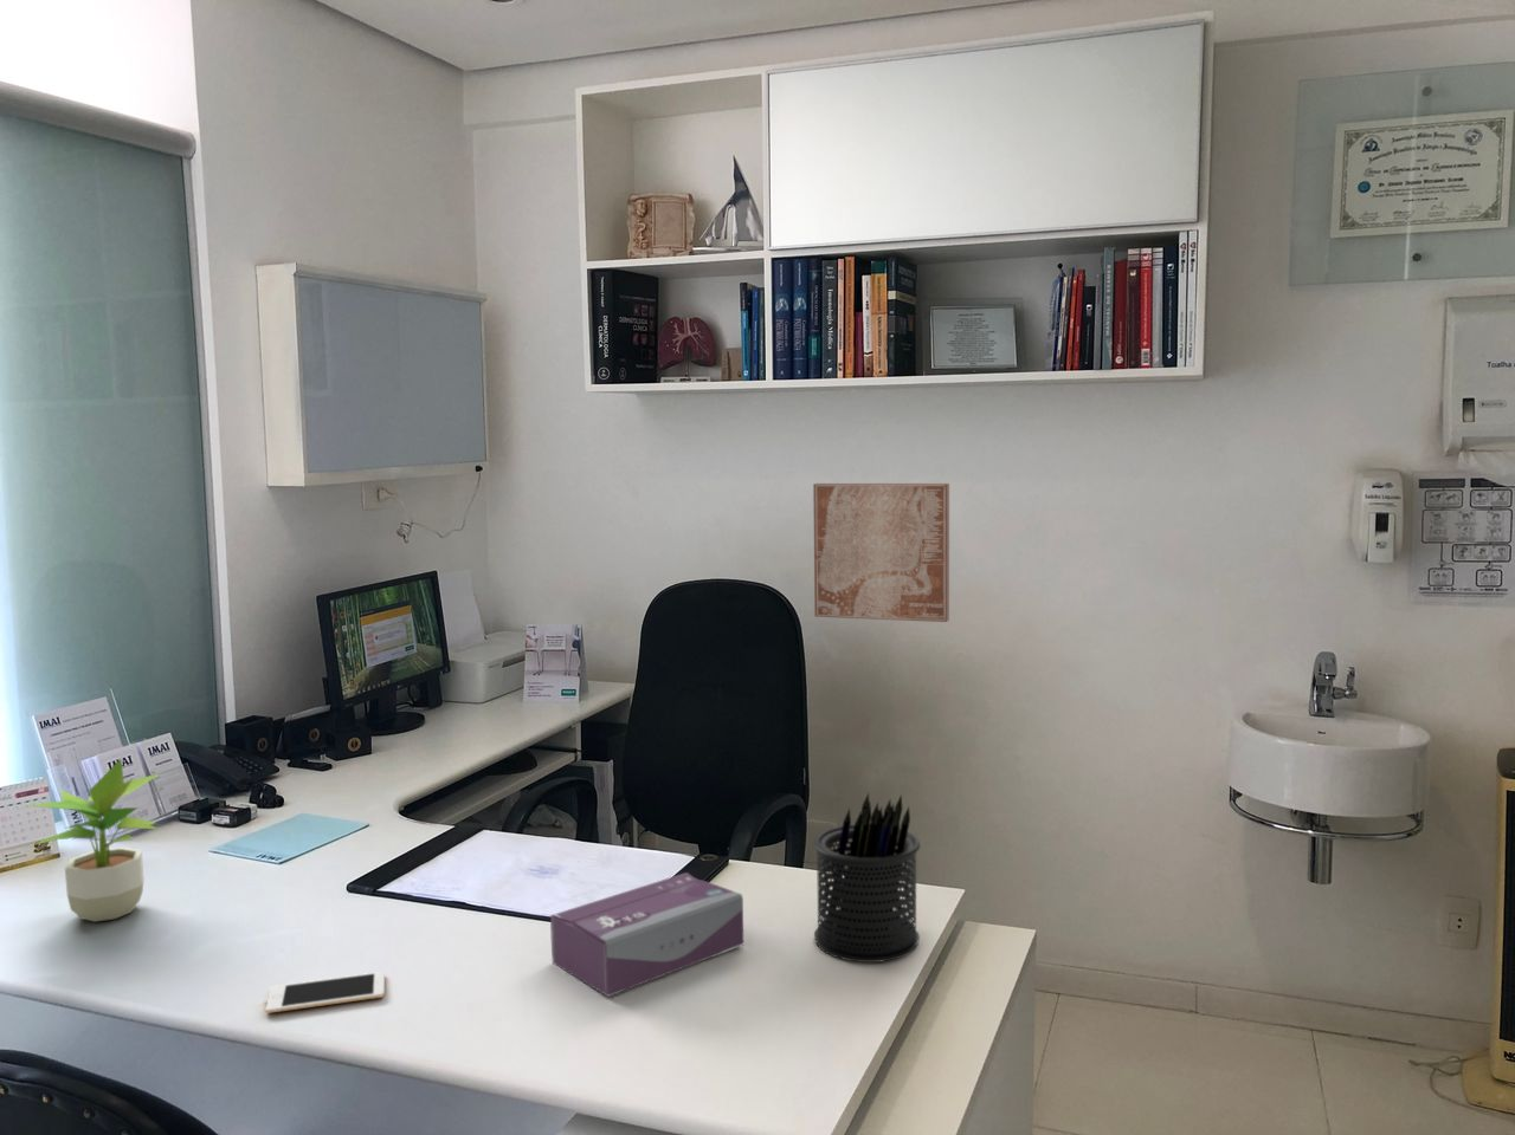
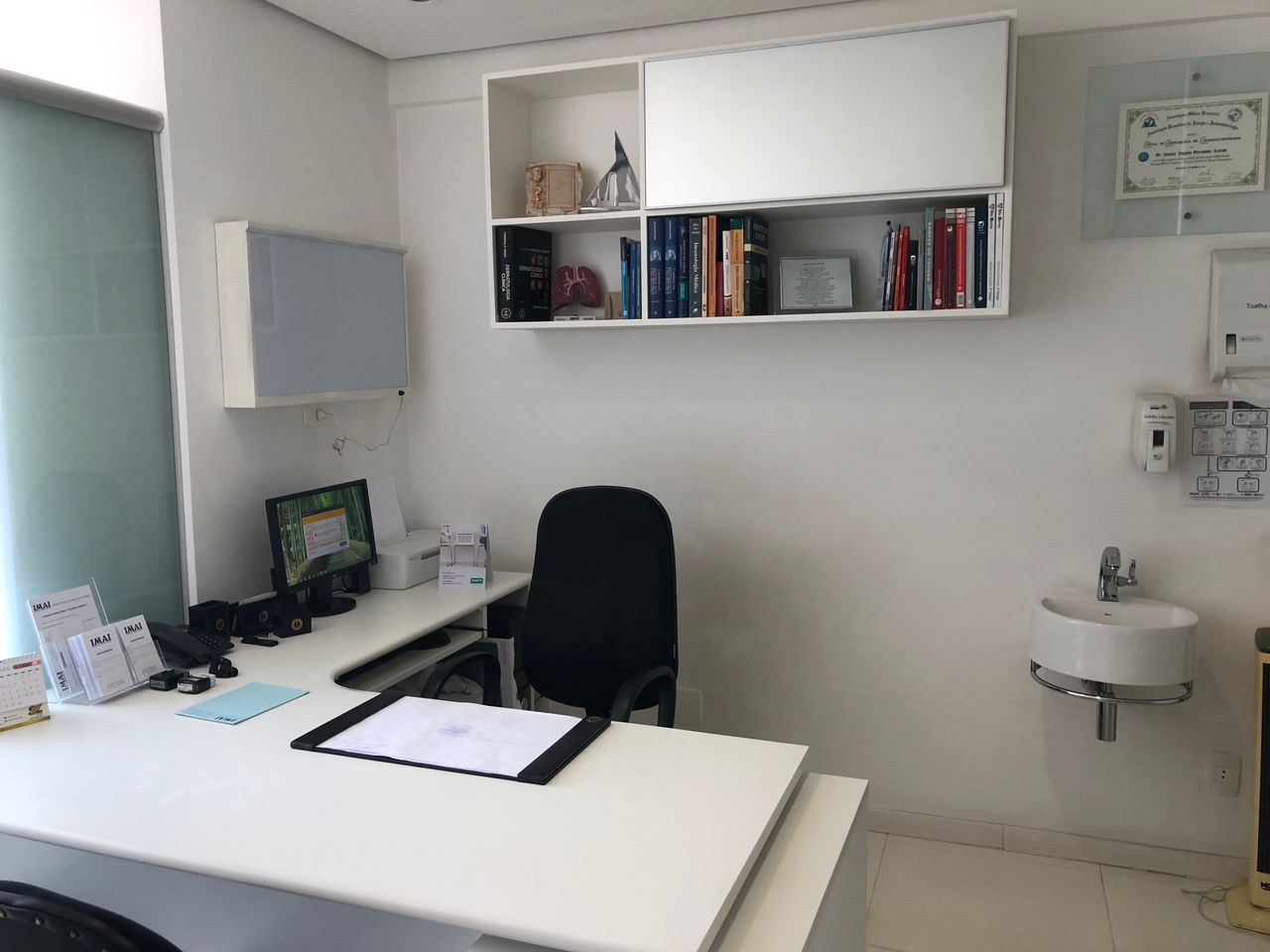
- wall art (879, 551)
- tissue box (648, 928)
- pen holder (866, 866)
- potted plant (99, 838)
- cell phone (327, 991)
